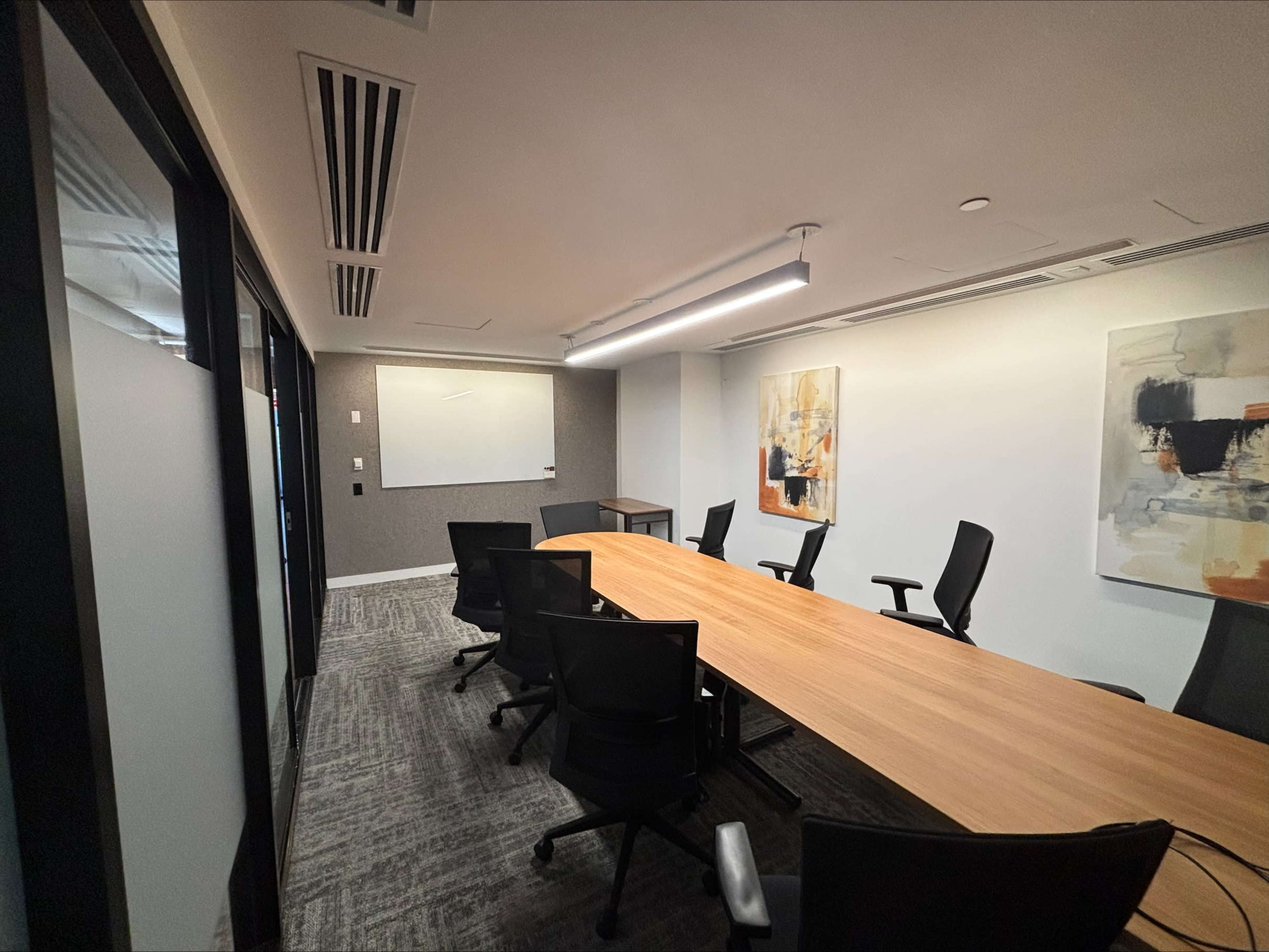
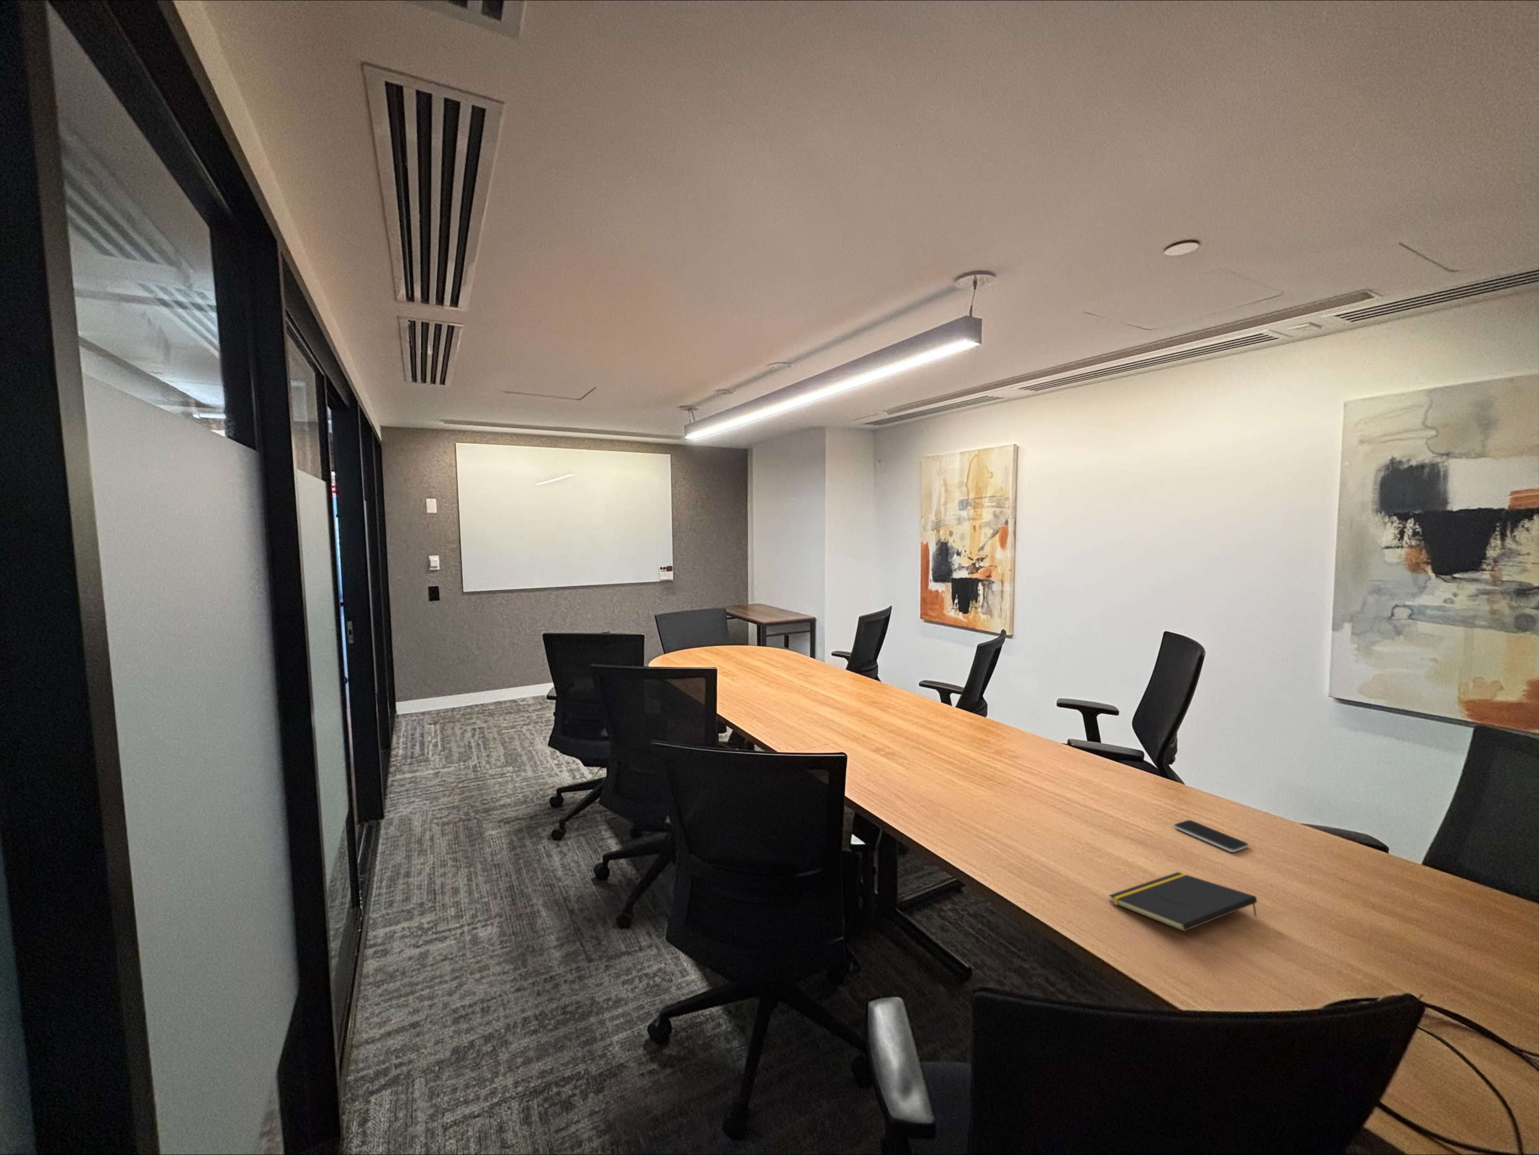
+ smartphone (1209, 835)
+ notepad (1181, 899)
